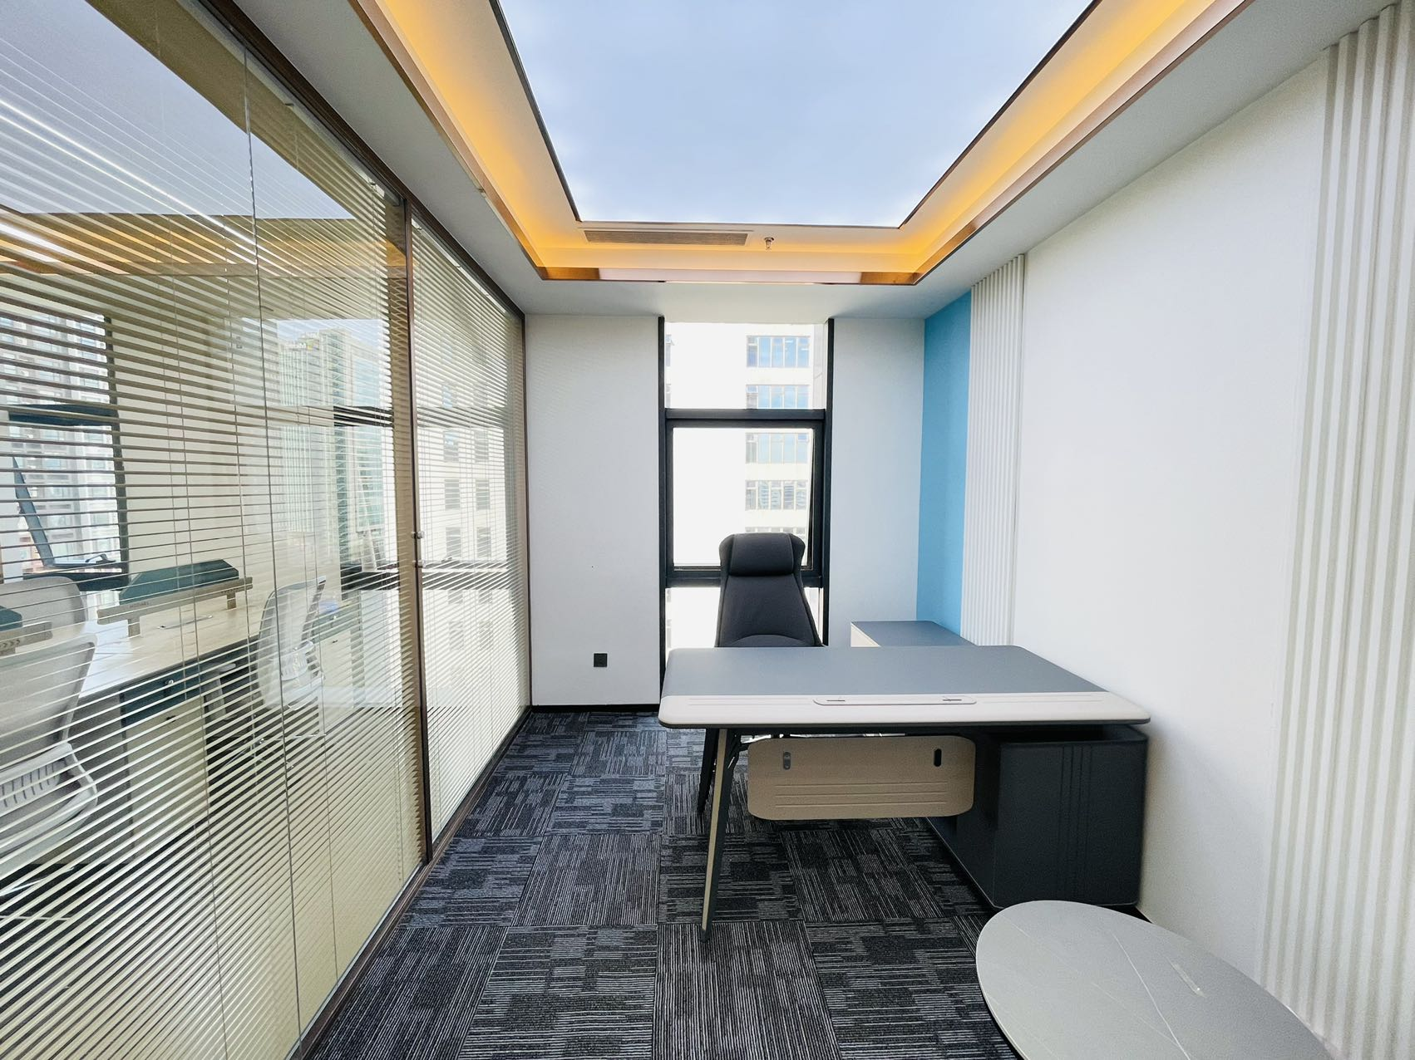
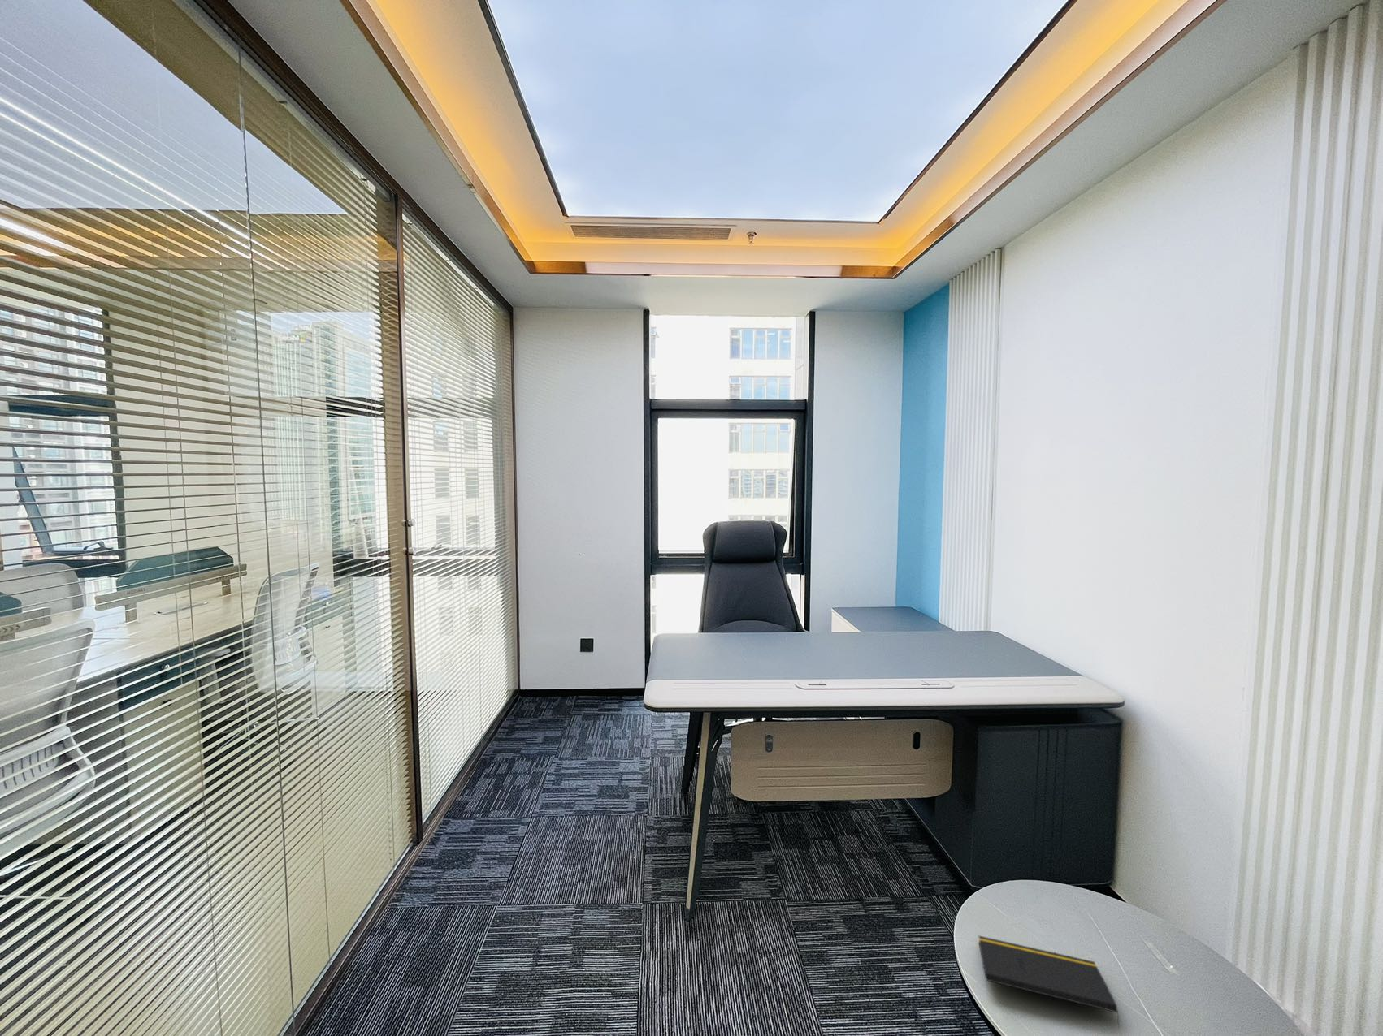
+ notepad (1042, 971)
